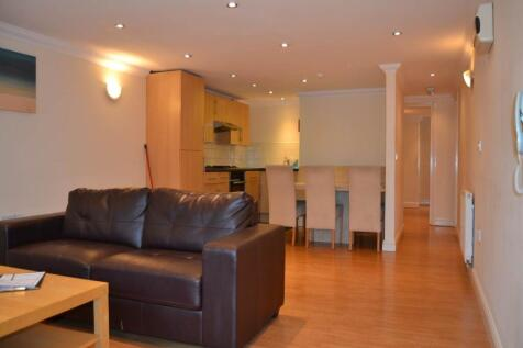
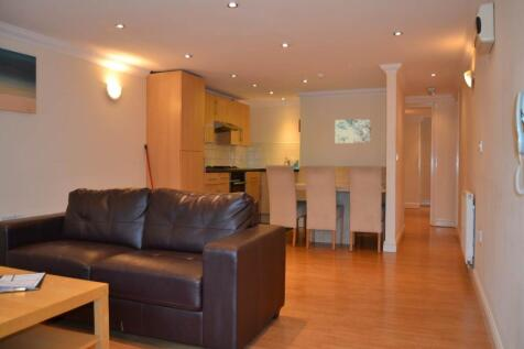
+ wall art (352, 131)
